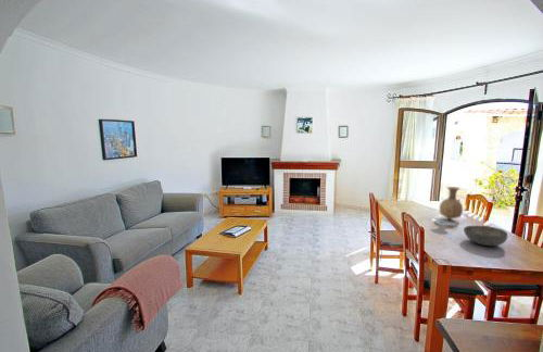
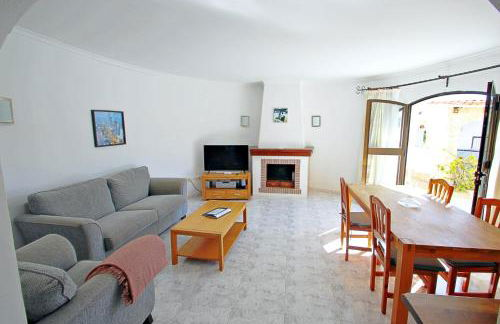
- bowl (484, 236)
- vase (451, 203)
